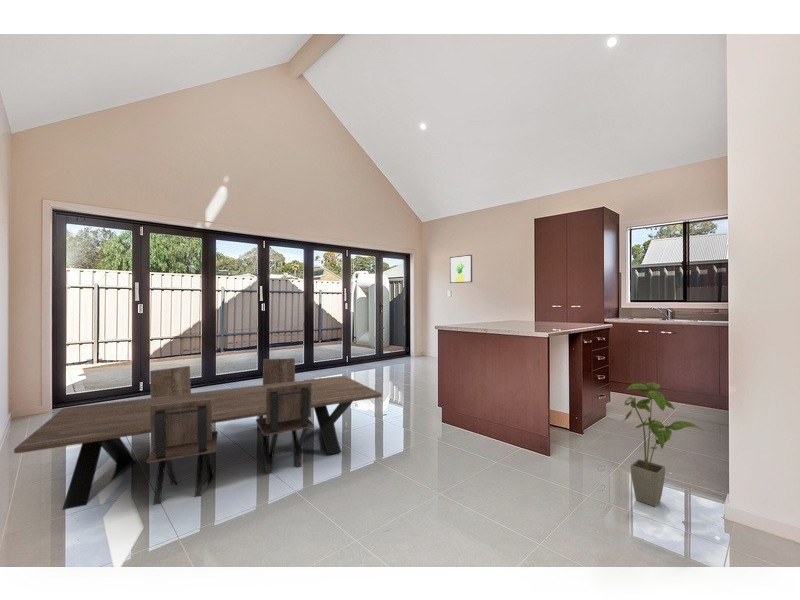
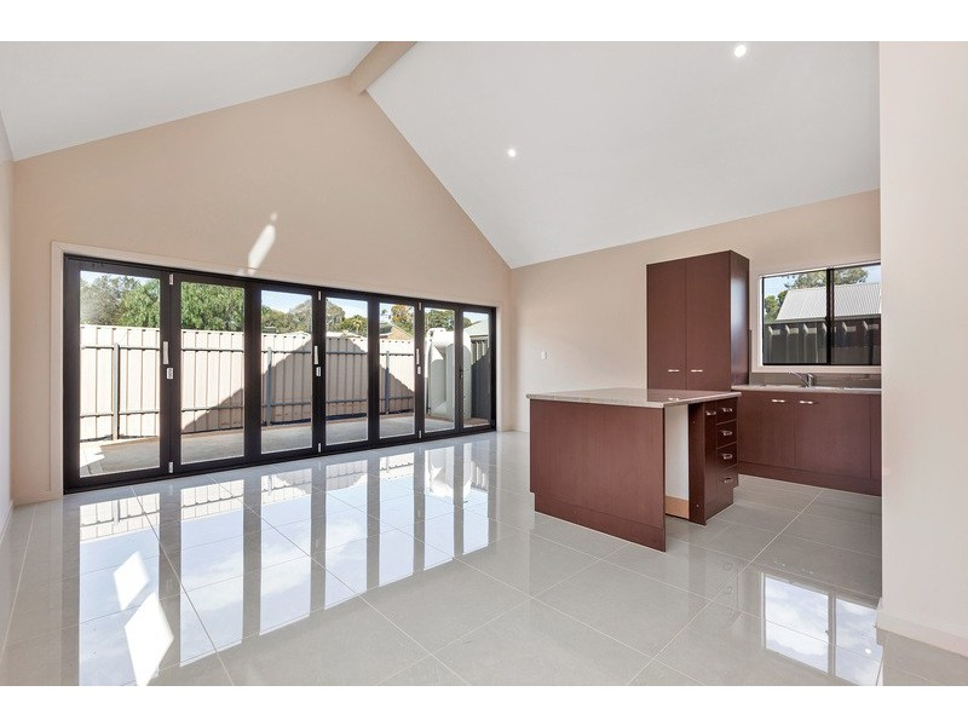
- dining table (231, 413)
- house plant (655, 444)
- wall art (460, 269)
